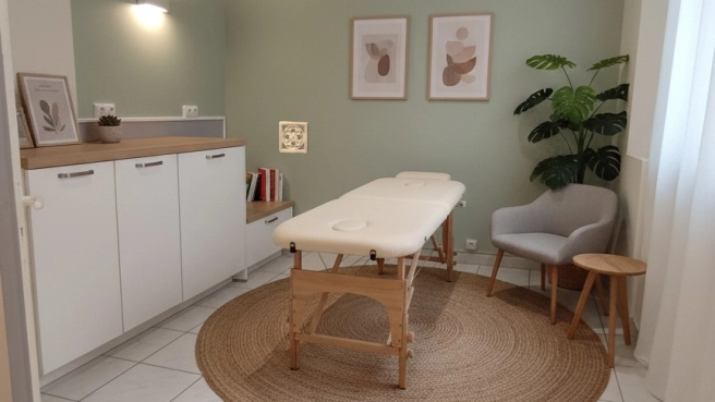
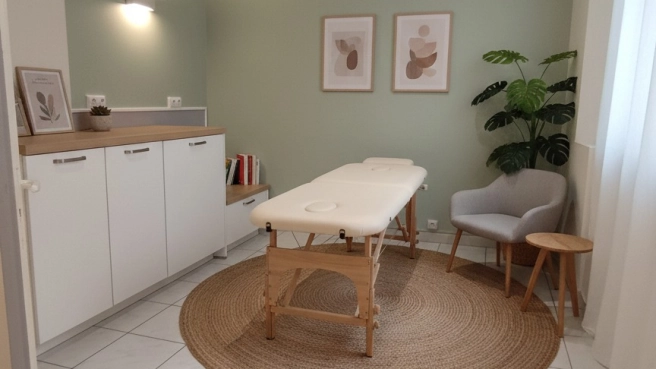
- wall ornament (293, 136)
